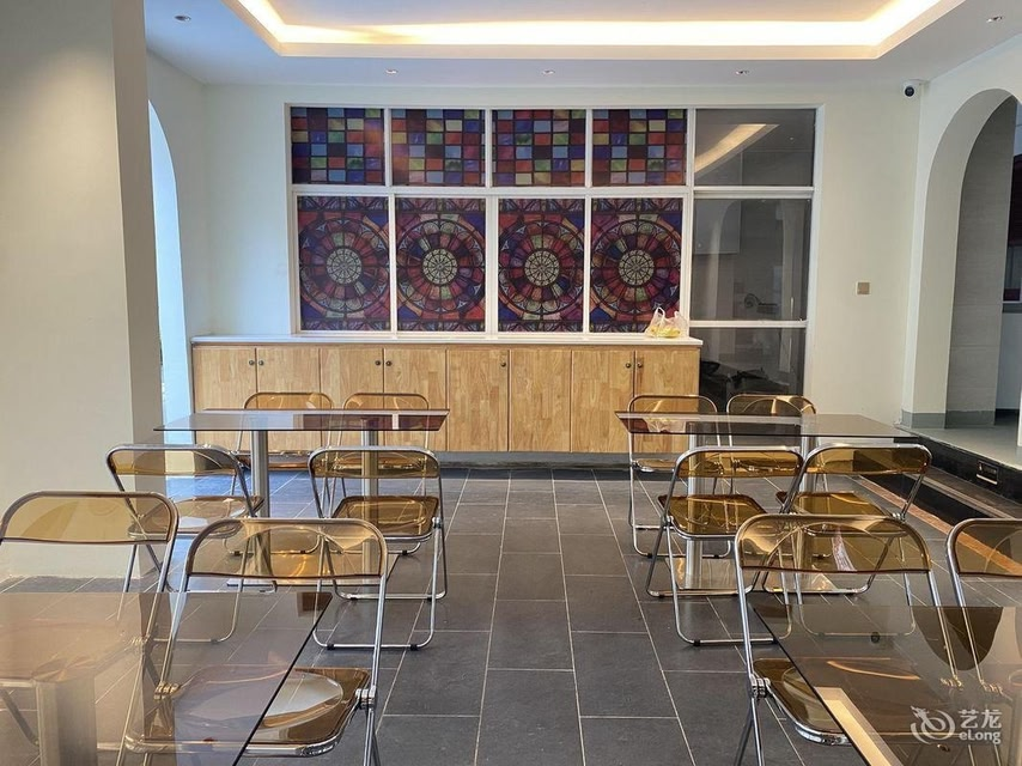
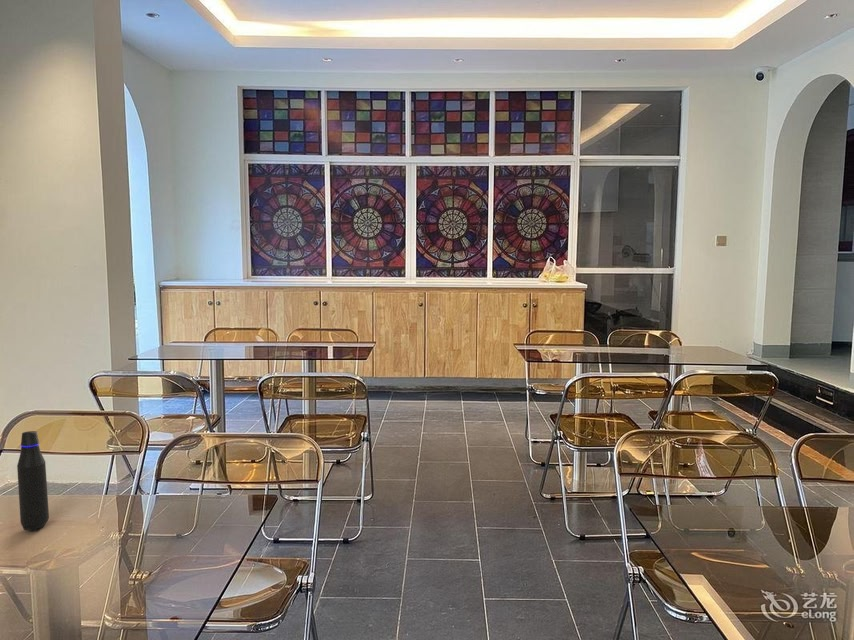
+ water bottle (32, 480)
